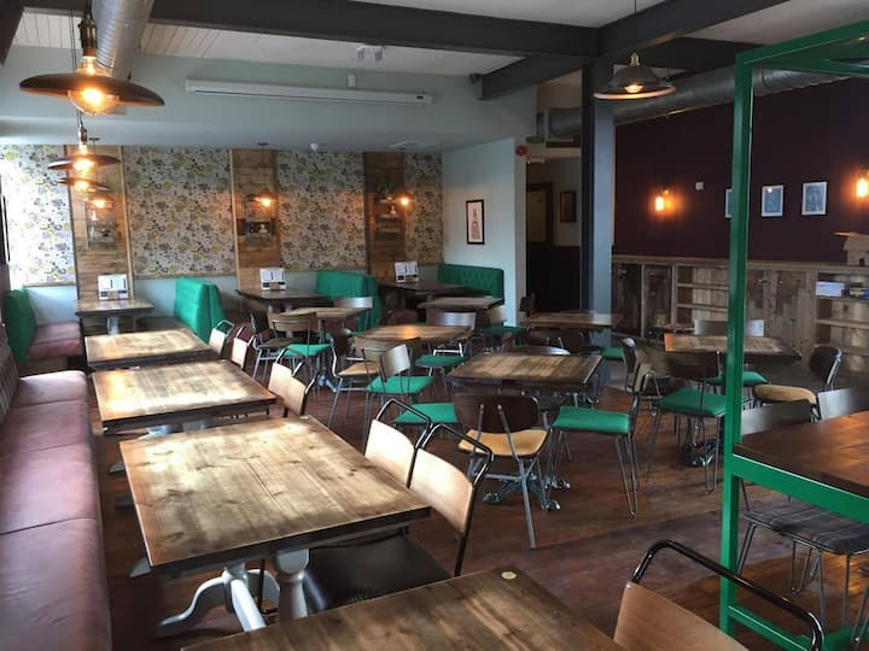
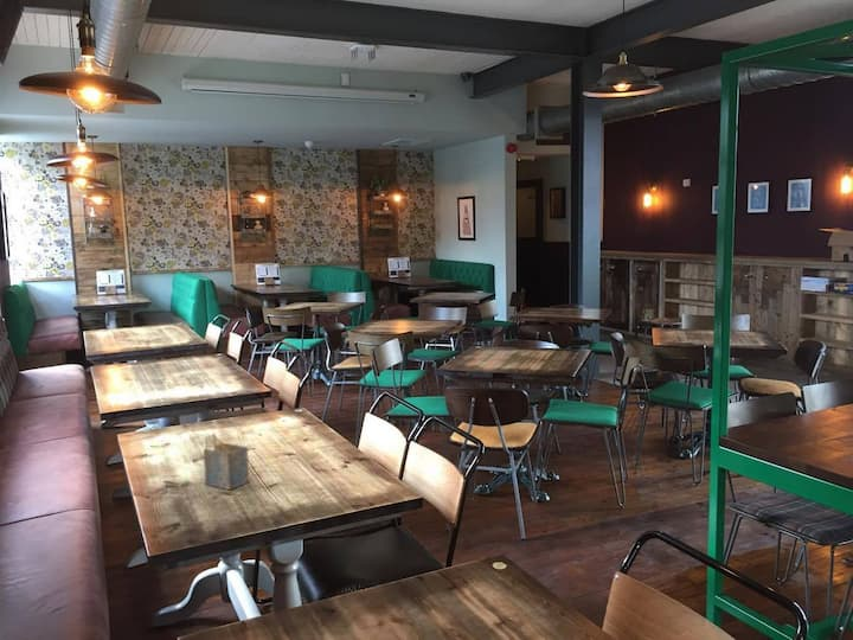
+ napkin holder (225, 459)
